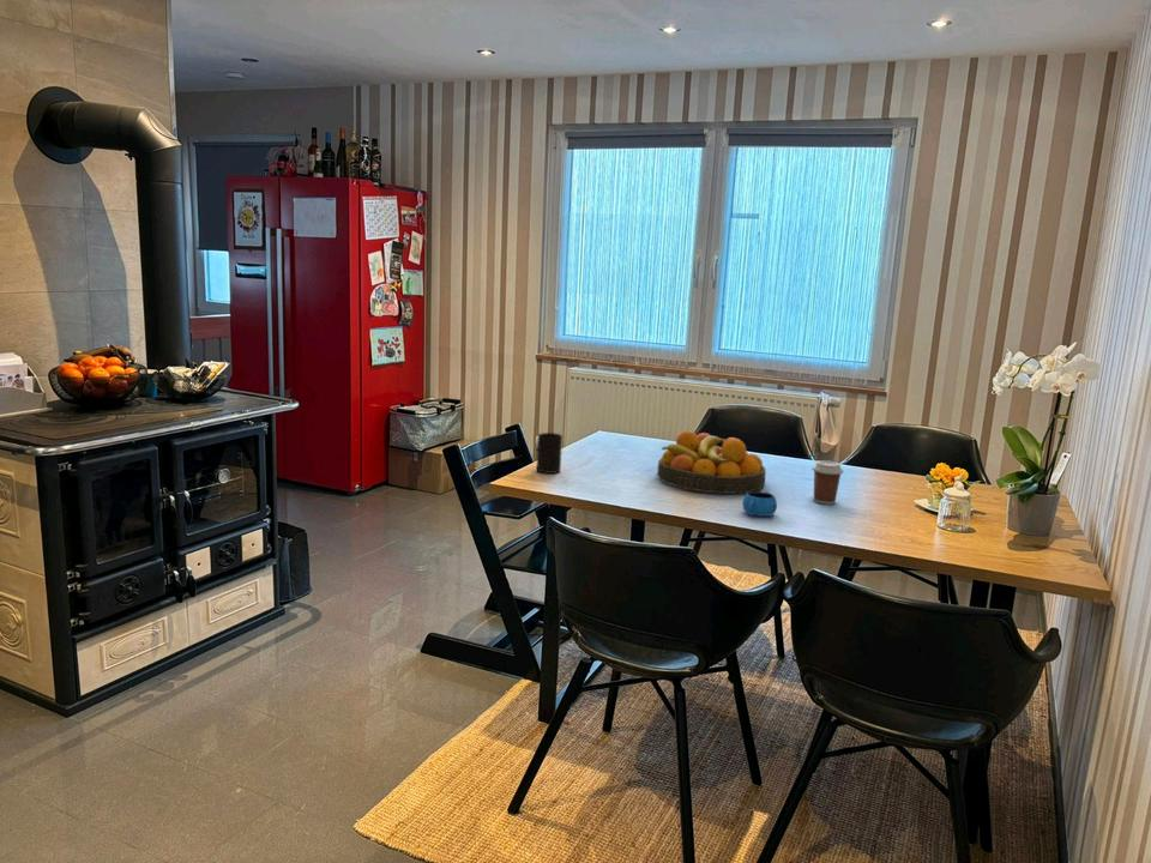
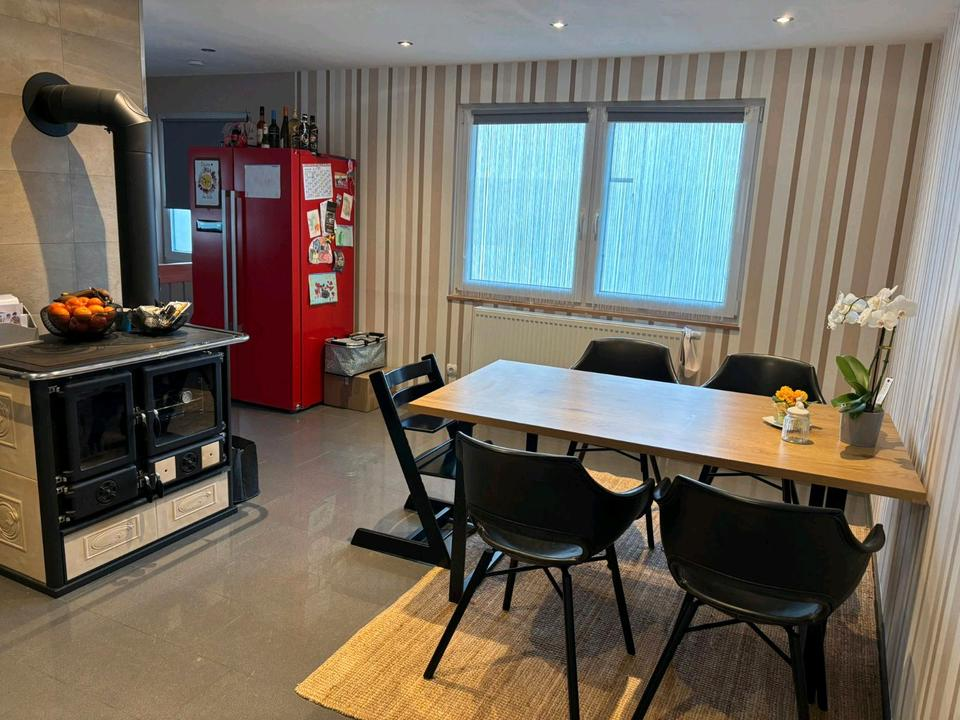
- fruit bowl (712, 457)
- mug (758, 505)
- cup (549, 452)
- coffee cup (826, 482)
